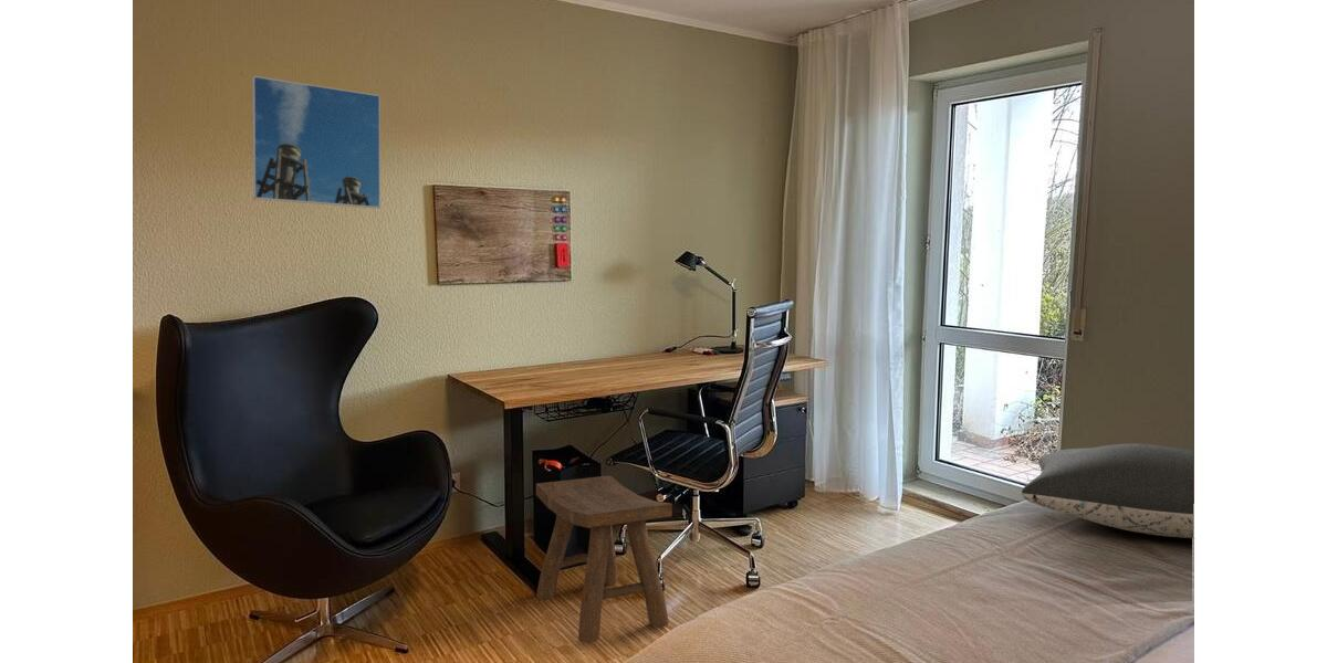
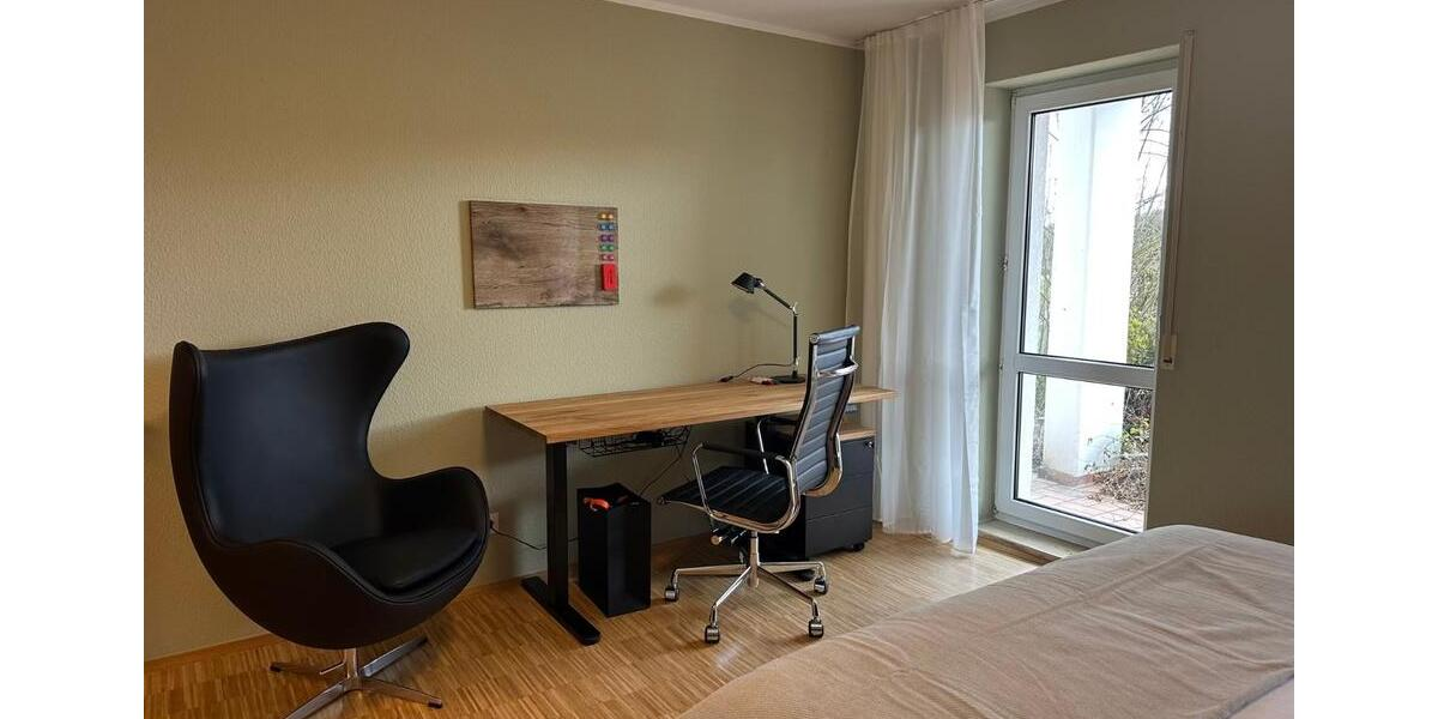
- stool (599, 551)
- pillow (1139, 485)
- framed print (318, 145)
